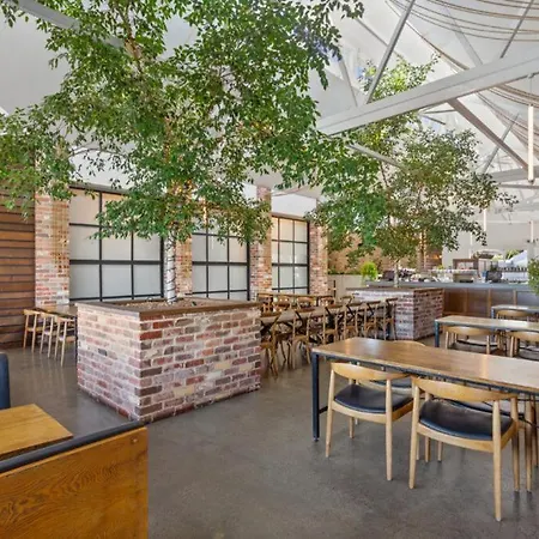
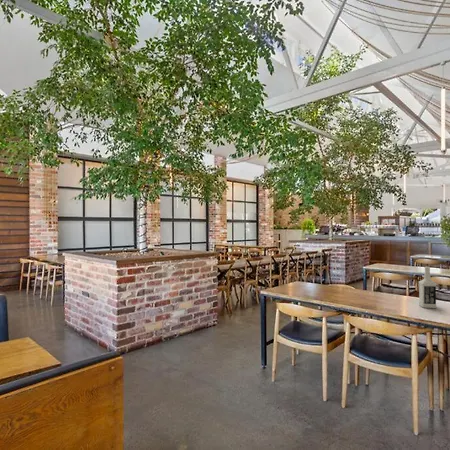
+ vodka (427, 286)
